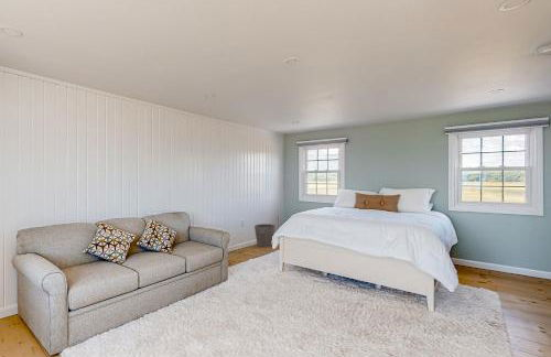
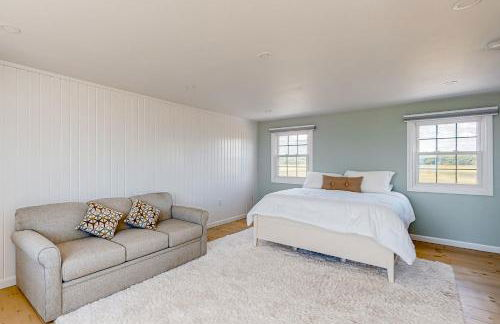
- waste bin (264, 235)
